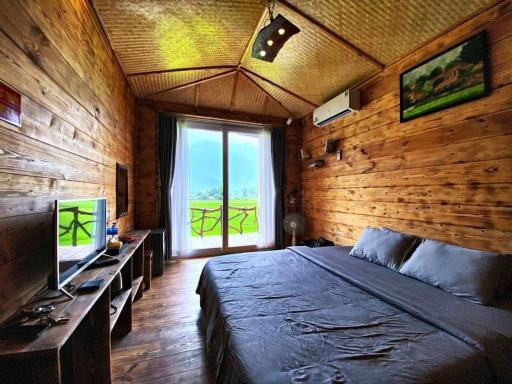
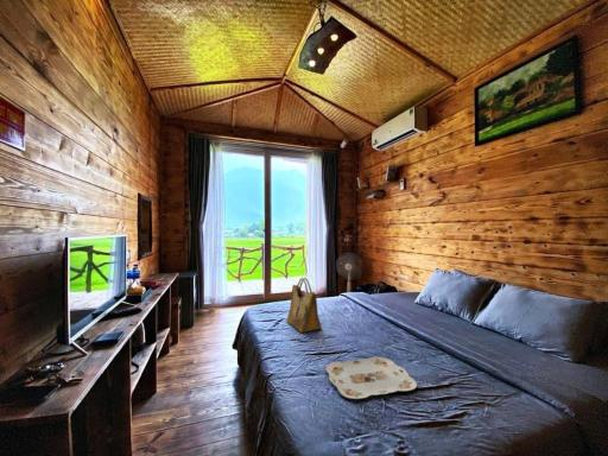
+ serving tray (368, 375)
+ grocery bag (303, 300)
